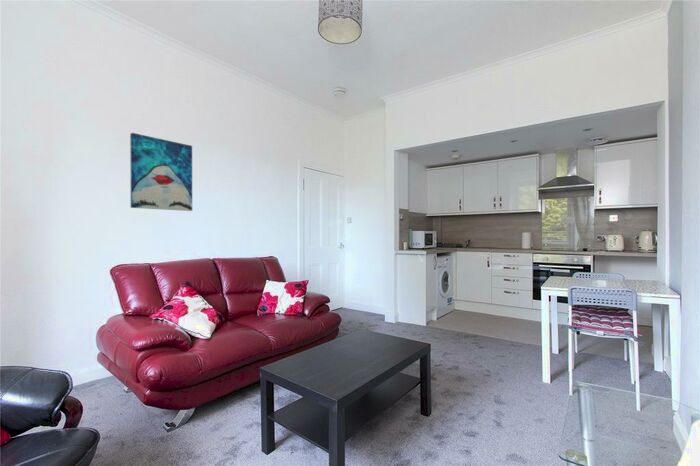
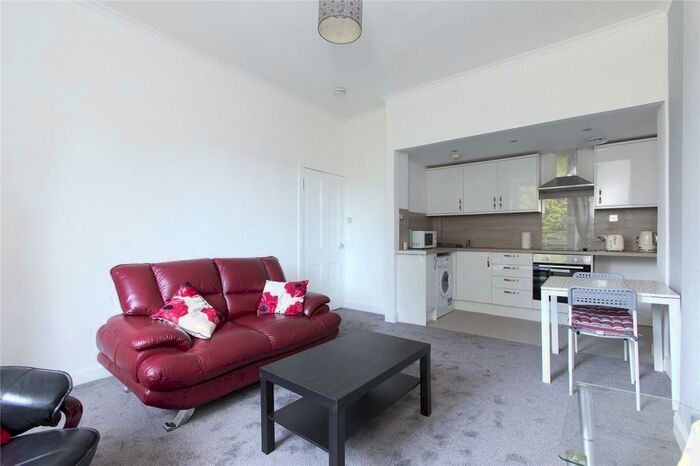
- wall art (163, 174)
